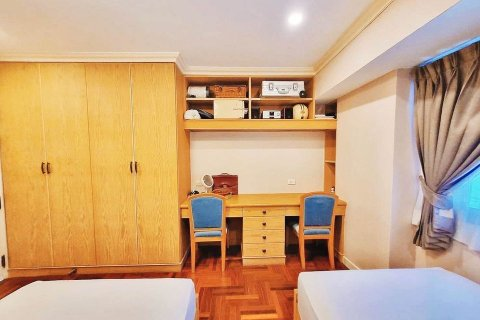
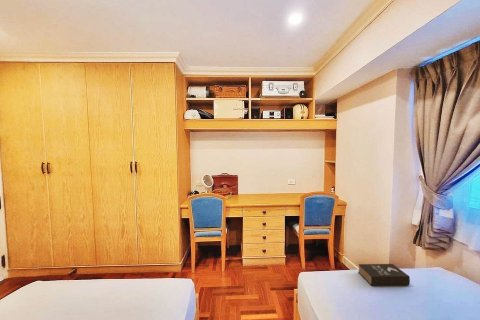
+ book (382, 274)
